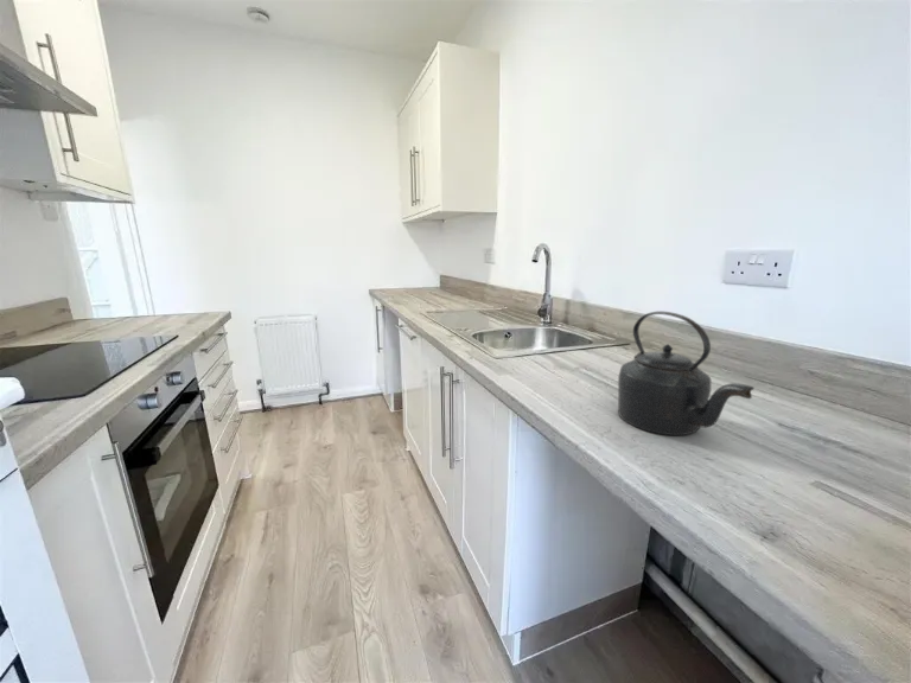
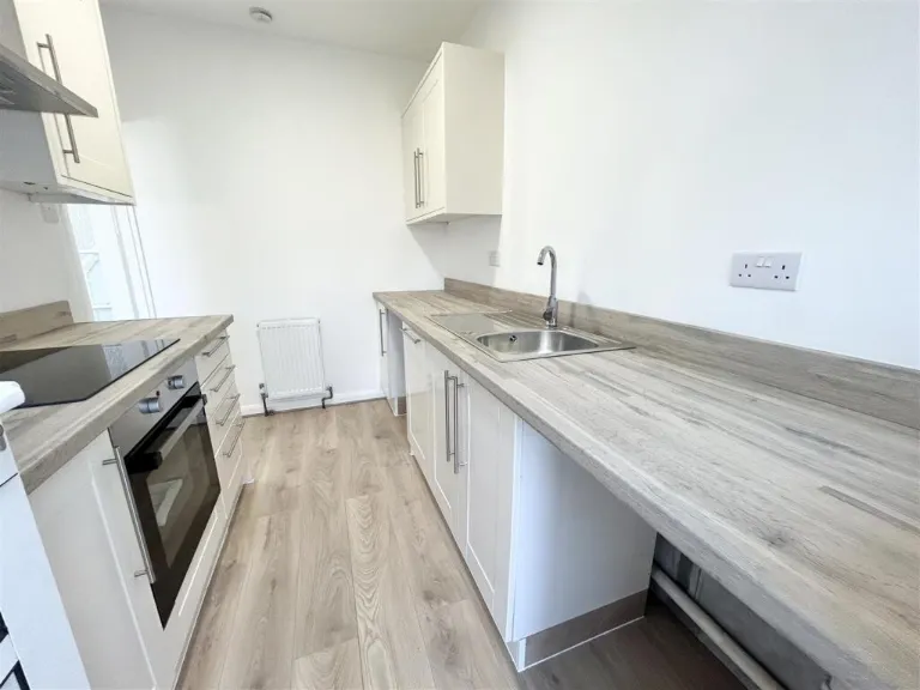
- kettle (681, 374)
